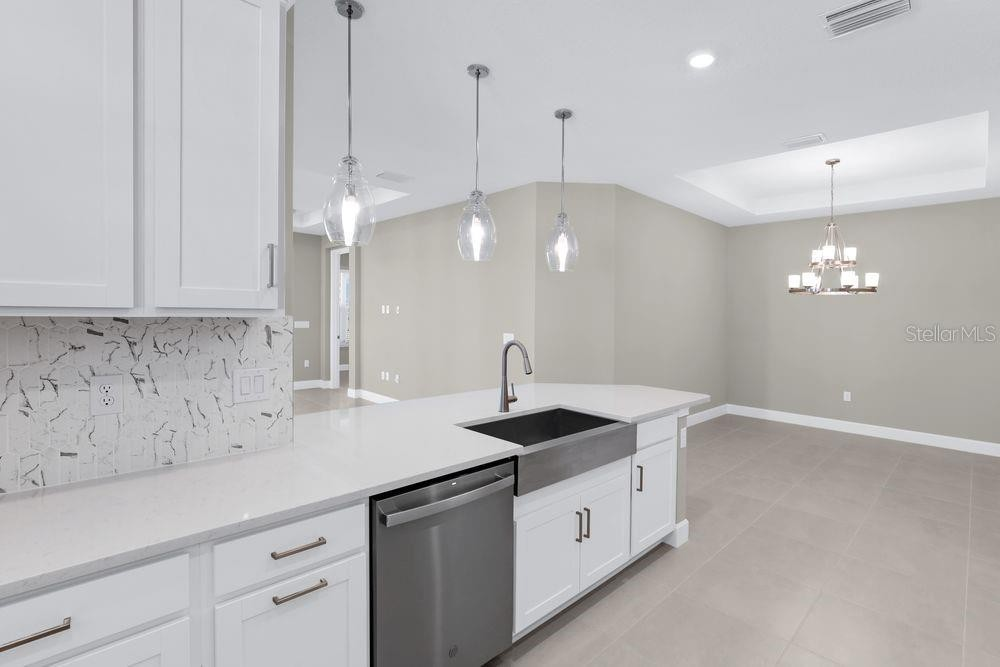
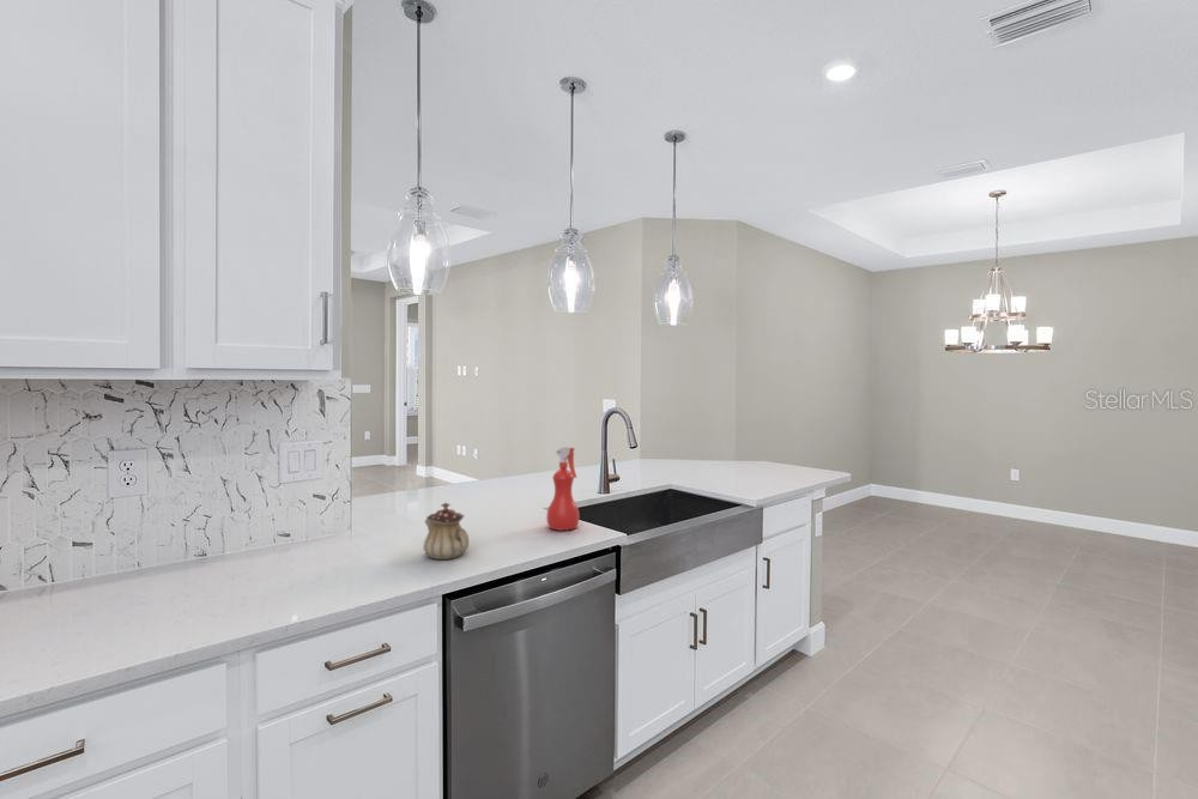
+ spray bottle (564, 486)
+ teapot (447, 528)
